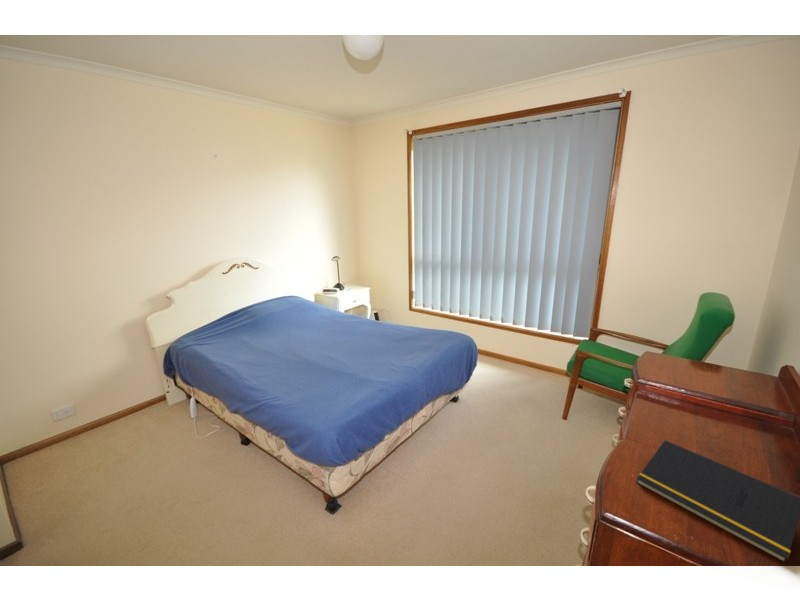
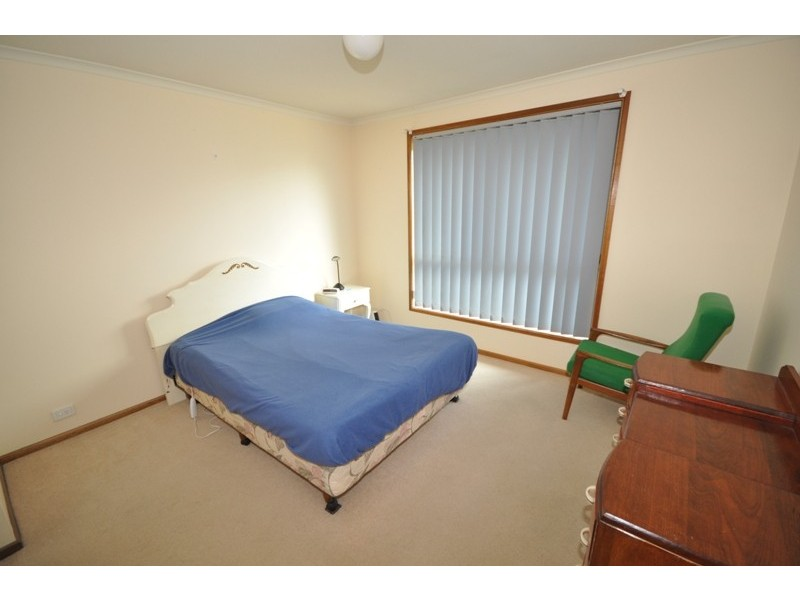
- notepad (714, 490)
